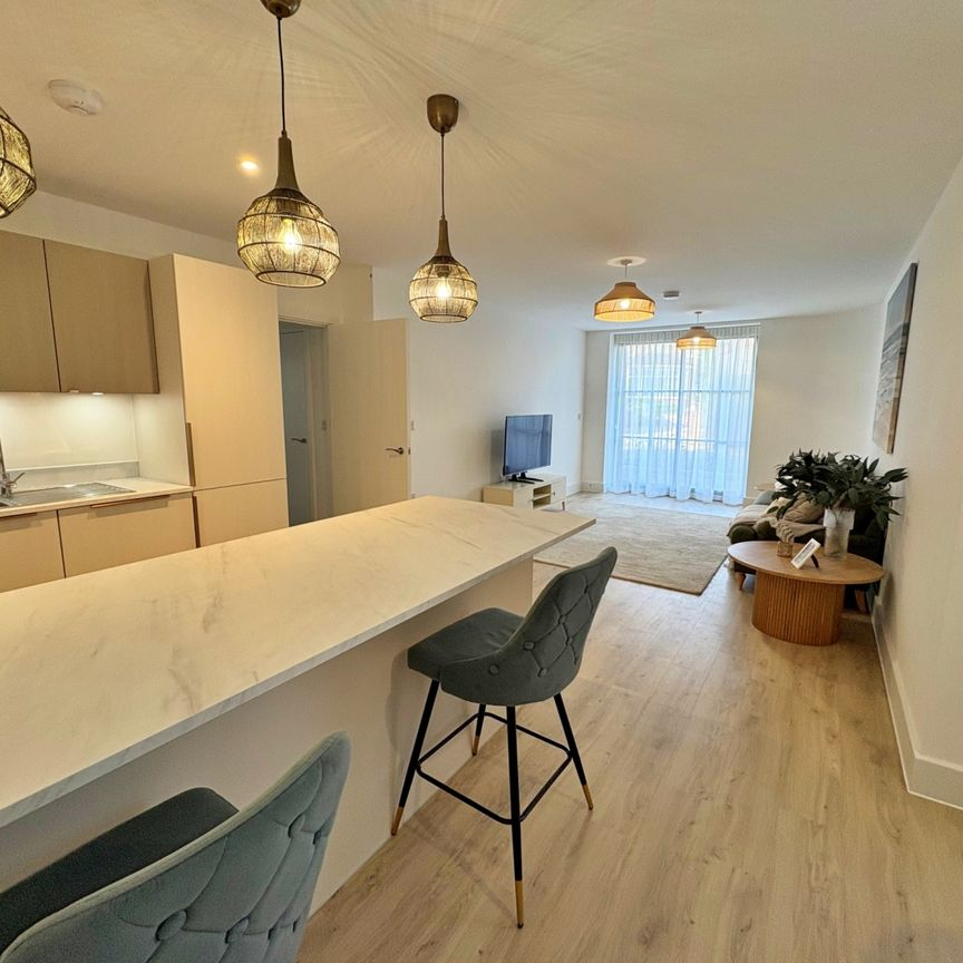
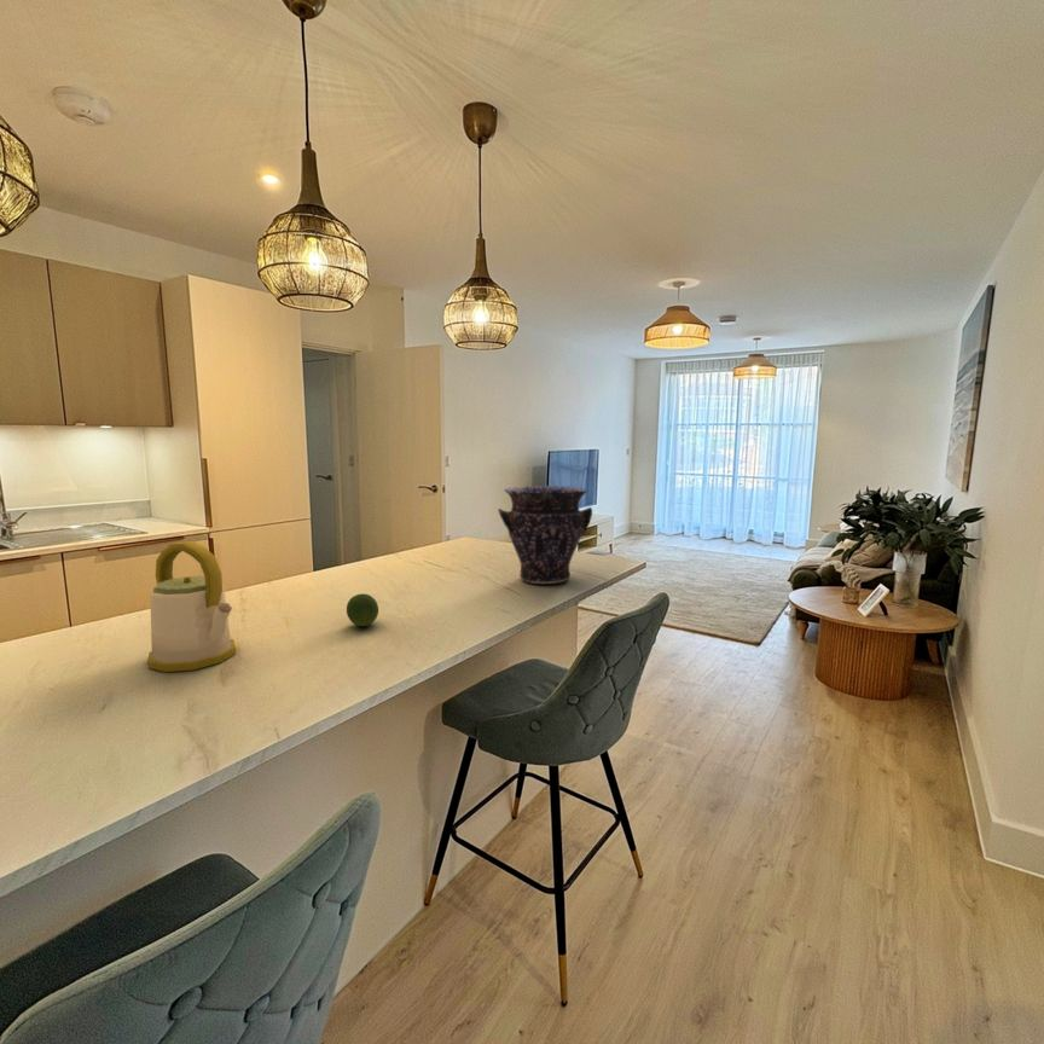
+ fruit (362, 609)
+ vase (544, 534)
+ kettle (193, 601)
